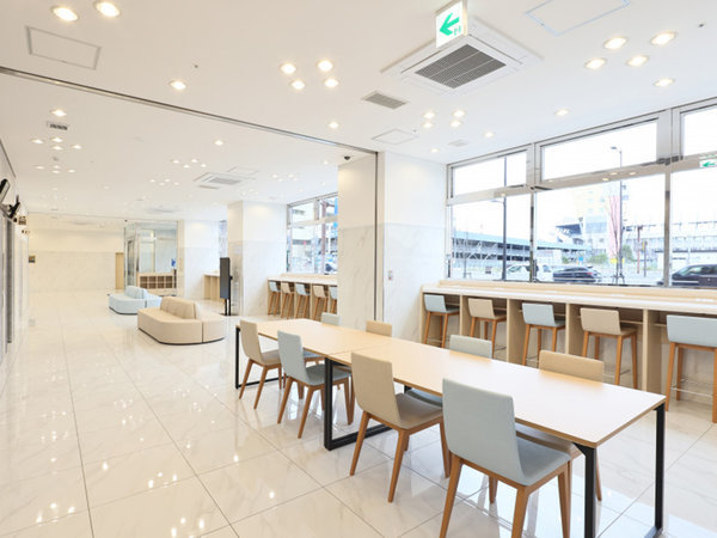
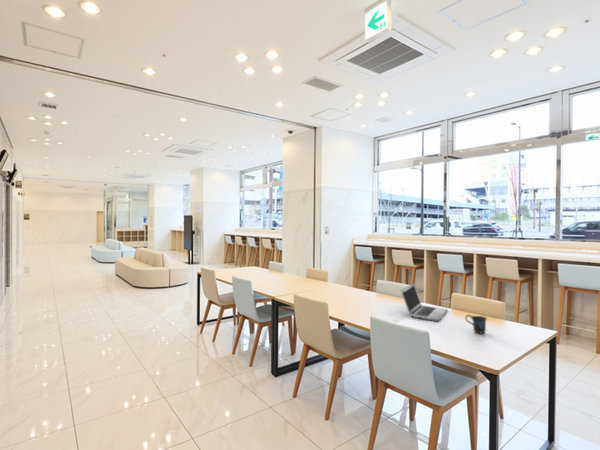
+ laptop (420, 302)
+ mug (476, 323)
